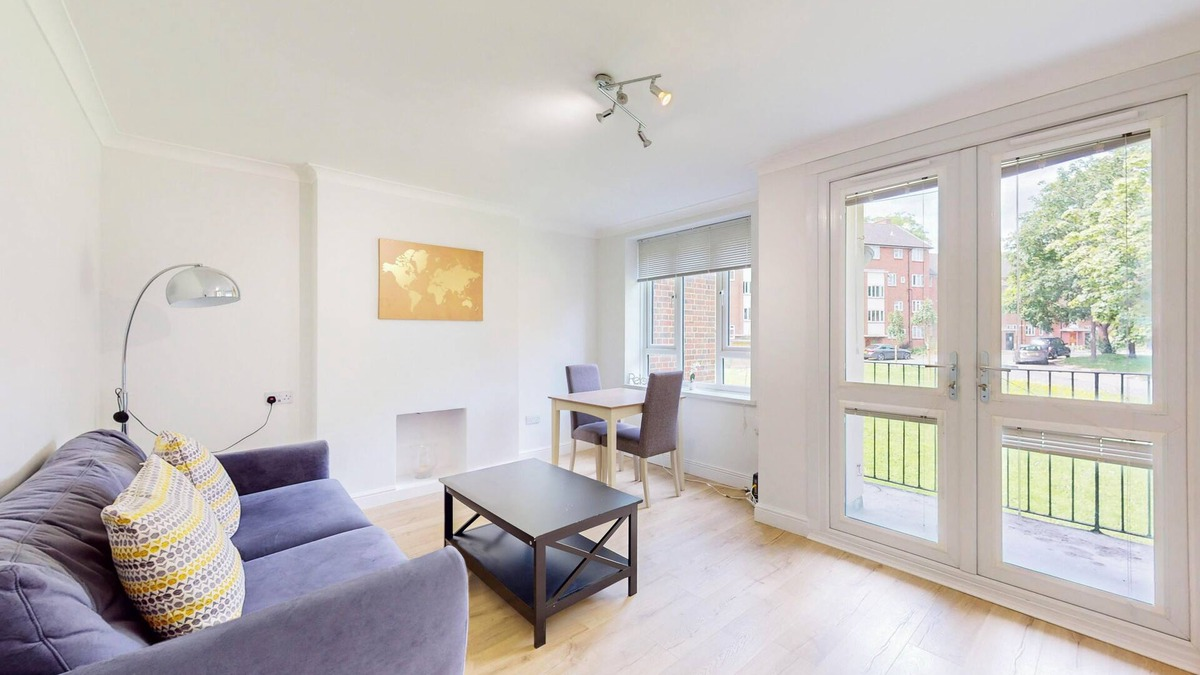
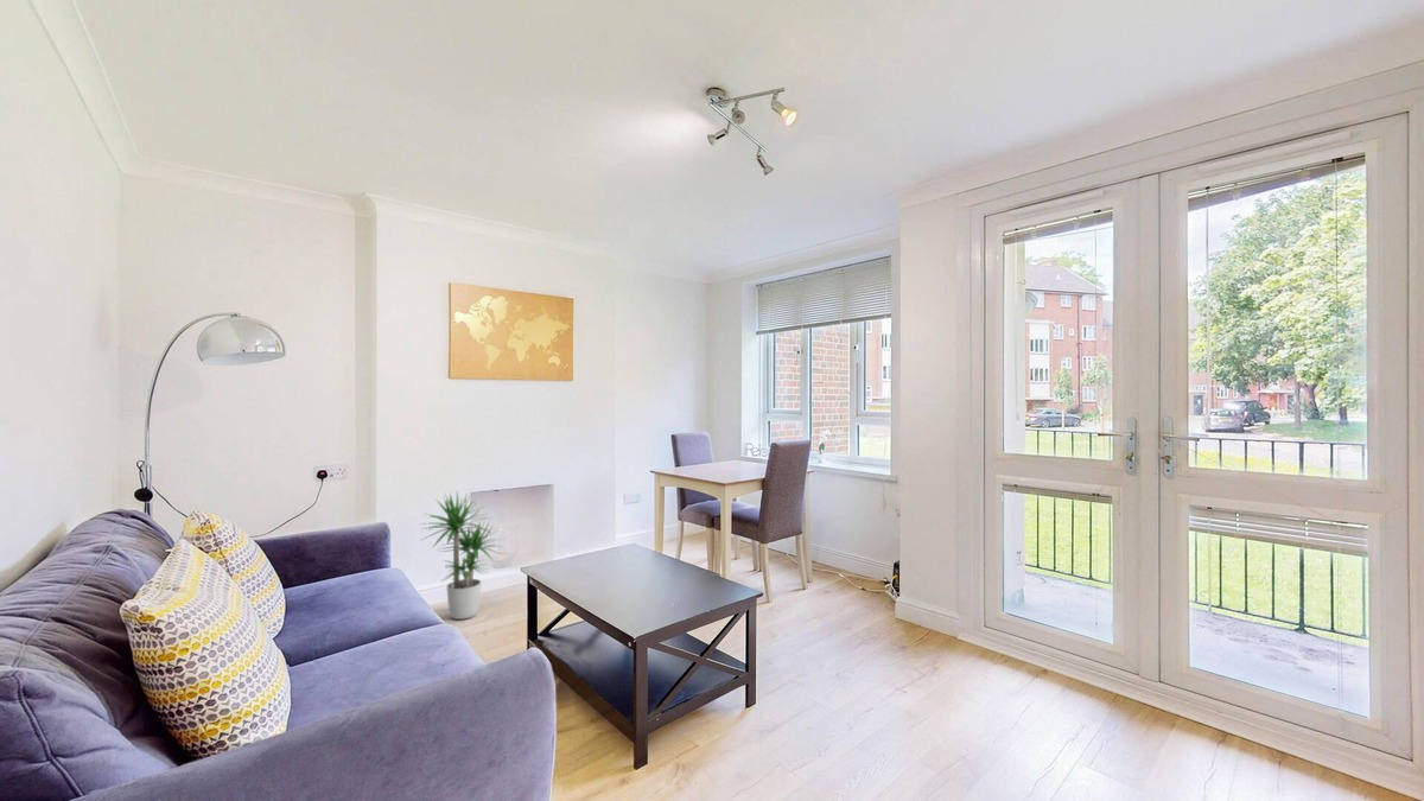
+ potted plant (462, 553)
